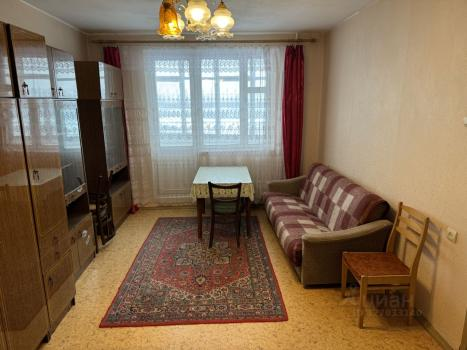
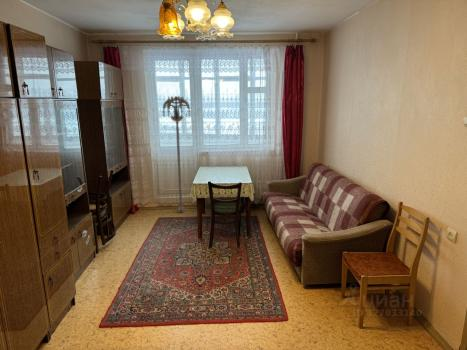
+ floor lamp (178, 156)
